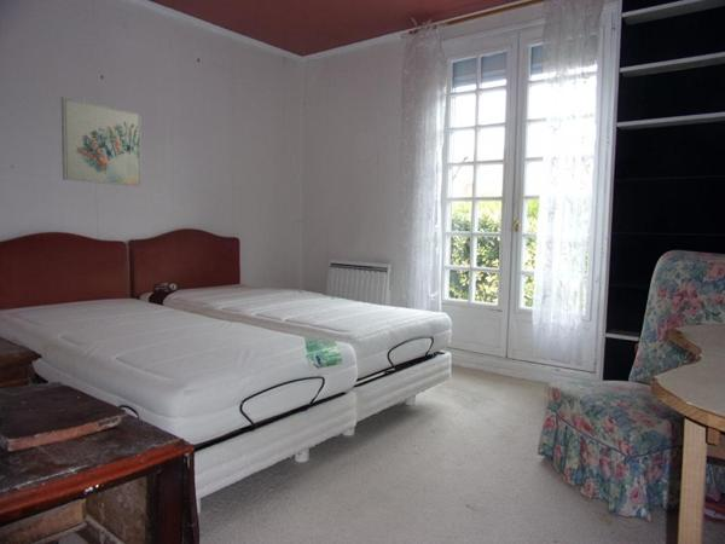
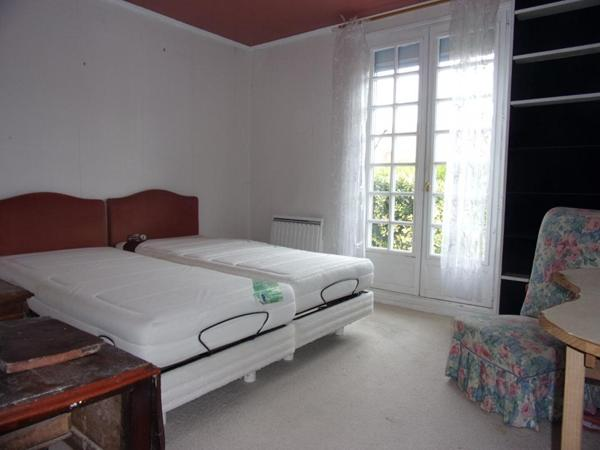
- wall art (103, 144)
